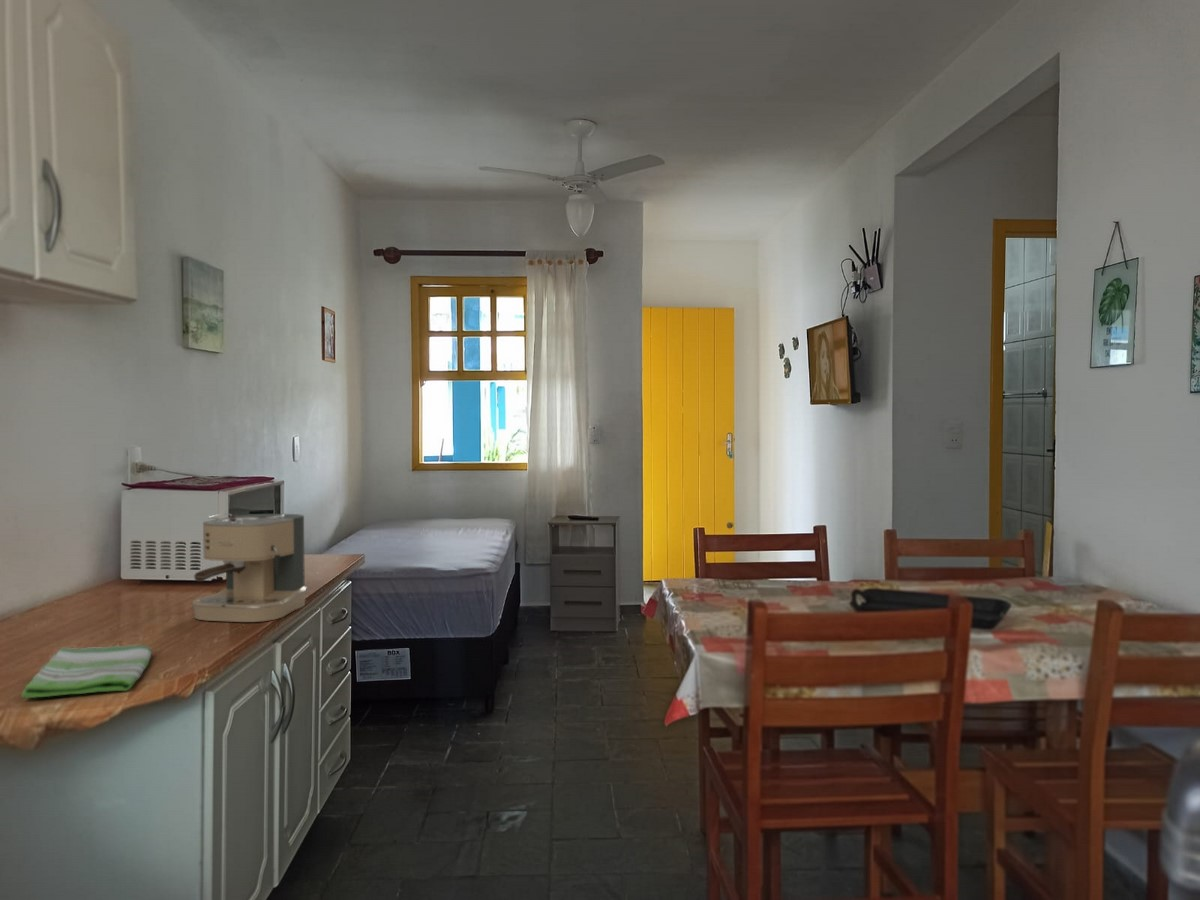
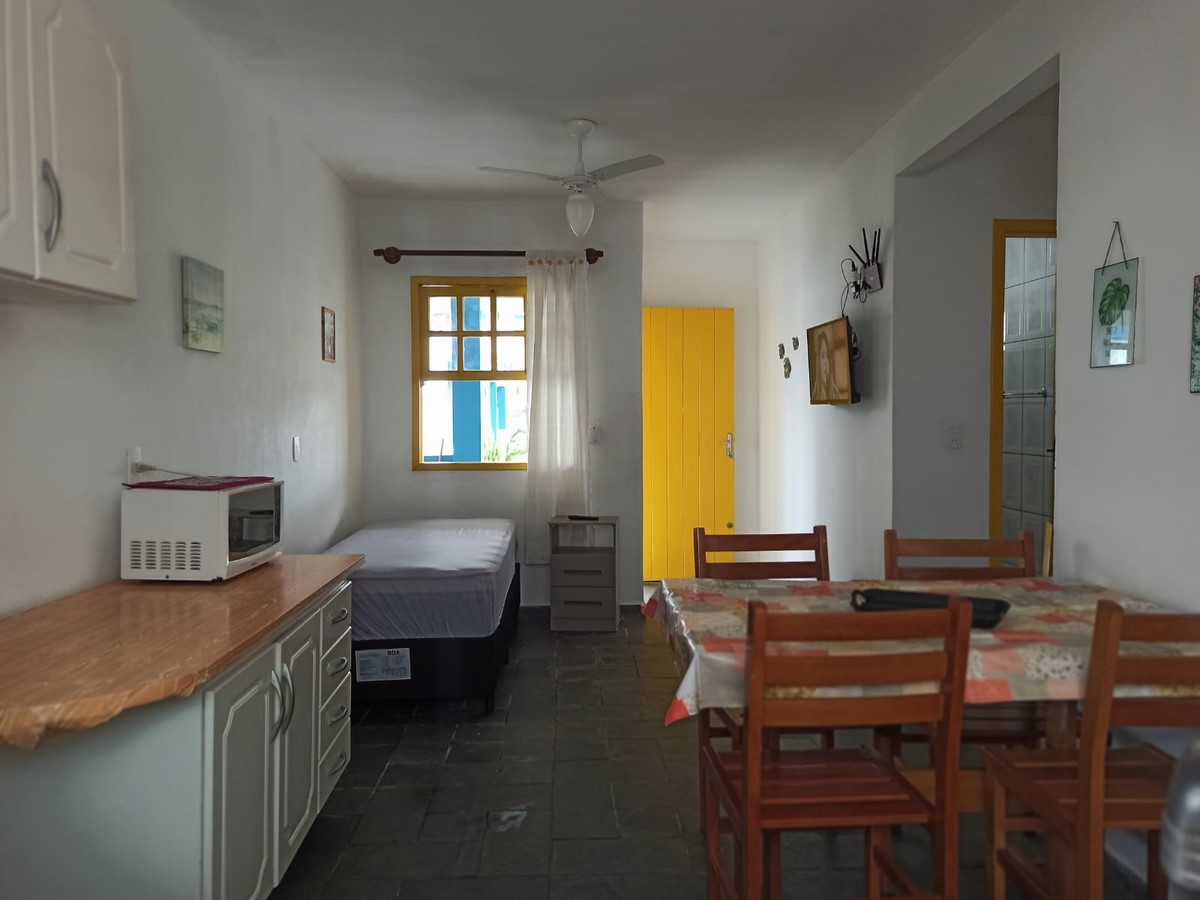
- dish towel (92, 668)
- coffee maker (245, 563)
